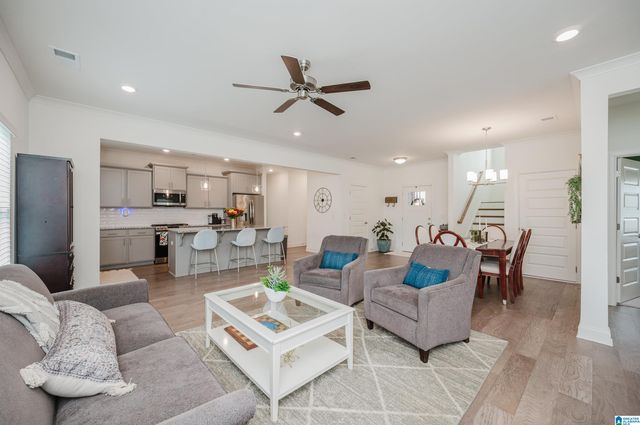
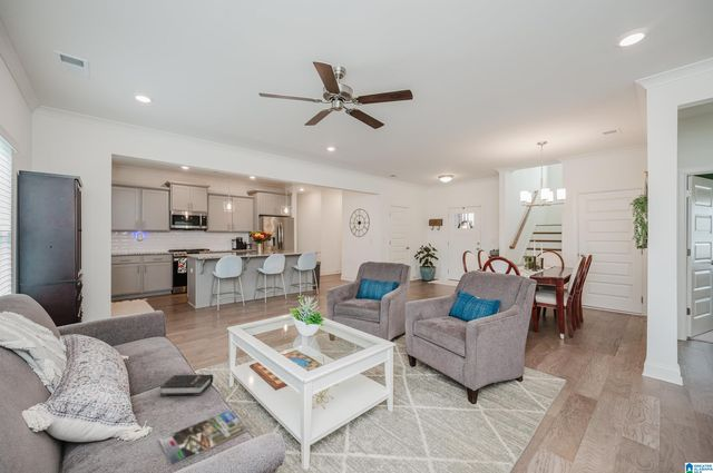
+ hardback book (187, 384)
+ magazine (204, 434)
